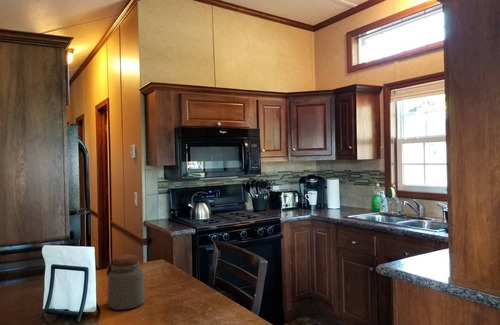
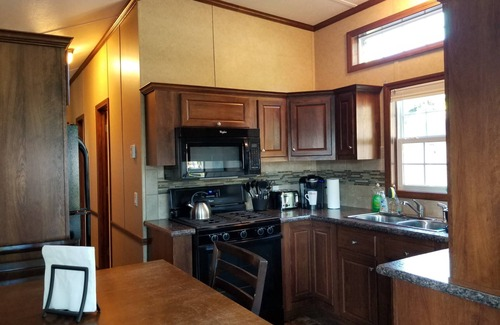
- jar (125, 280)
